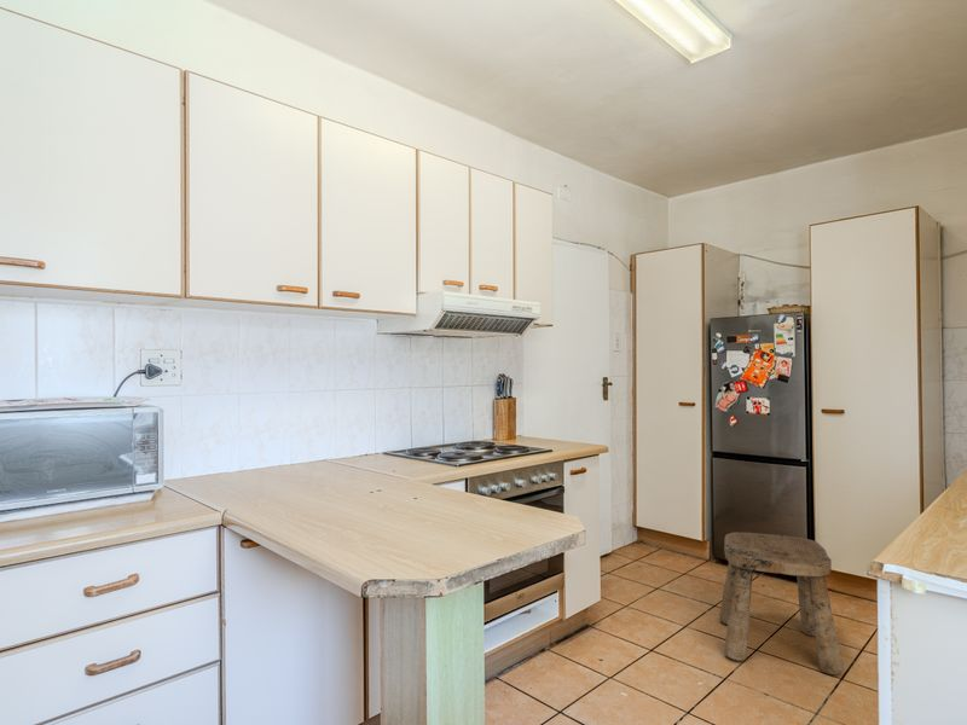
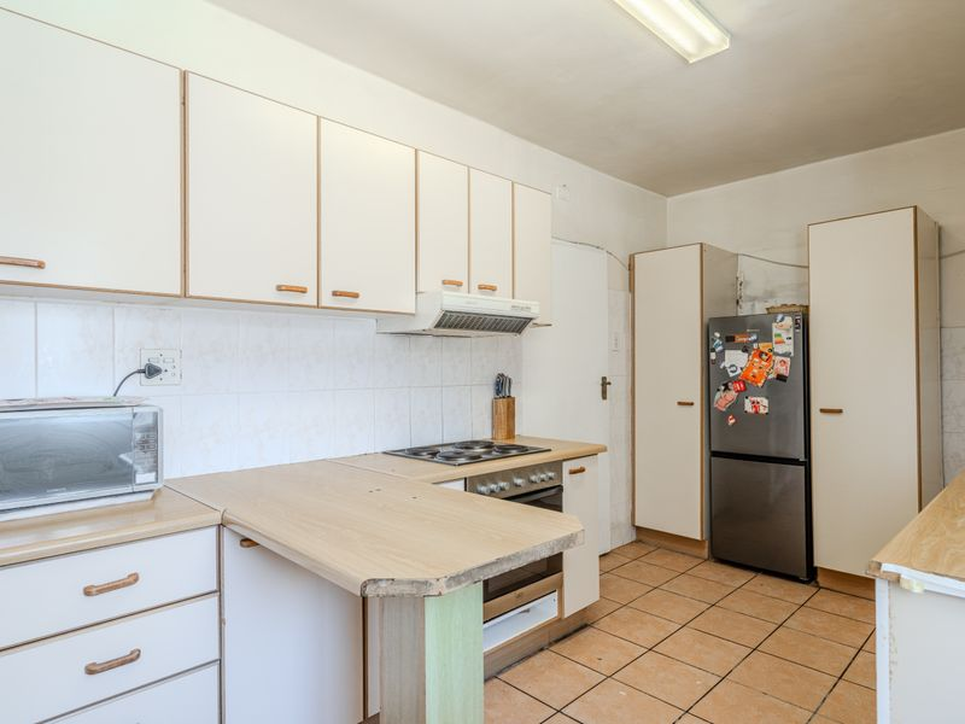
- stool (780, 573)
